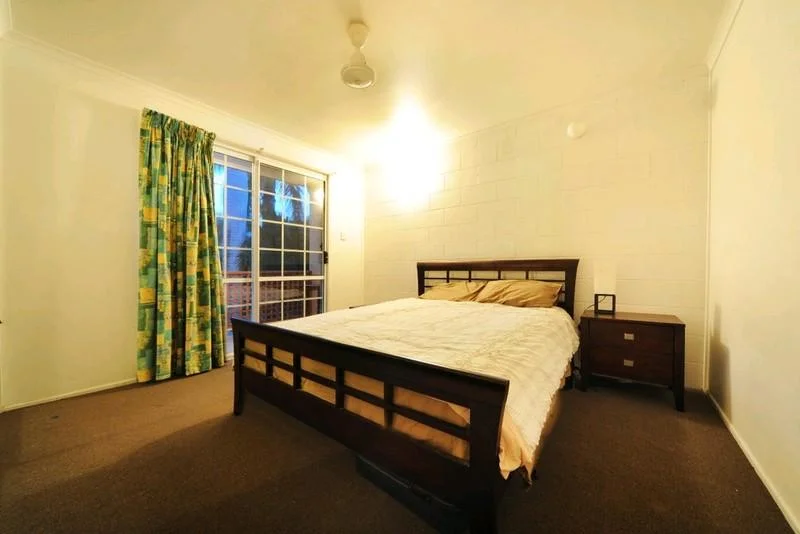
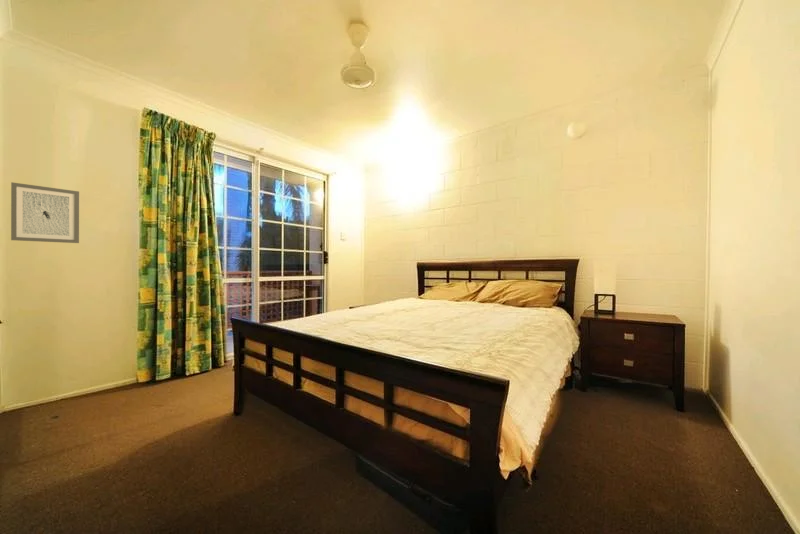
+ wall art (46, 214)
